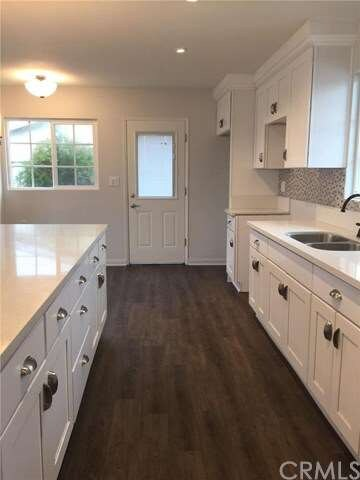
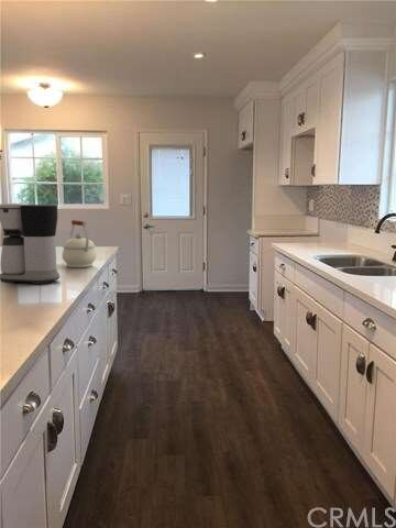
+ coffee maker (30, 242)
+ kettle (77, 242)
